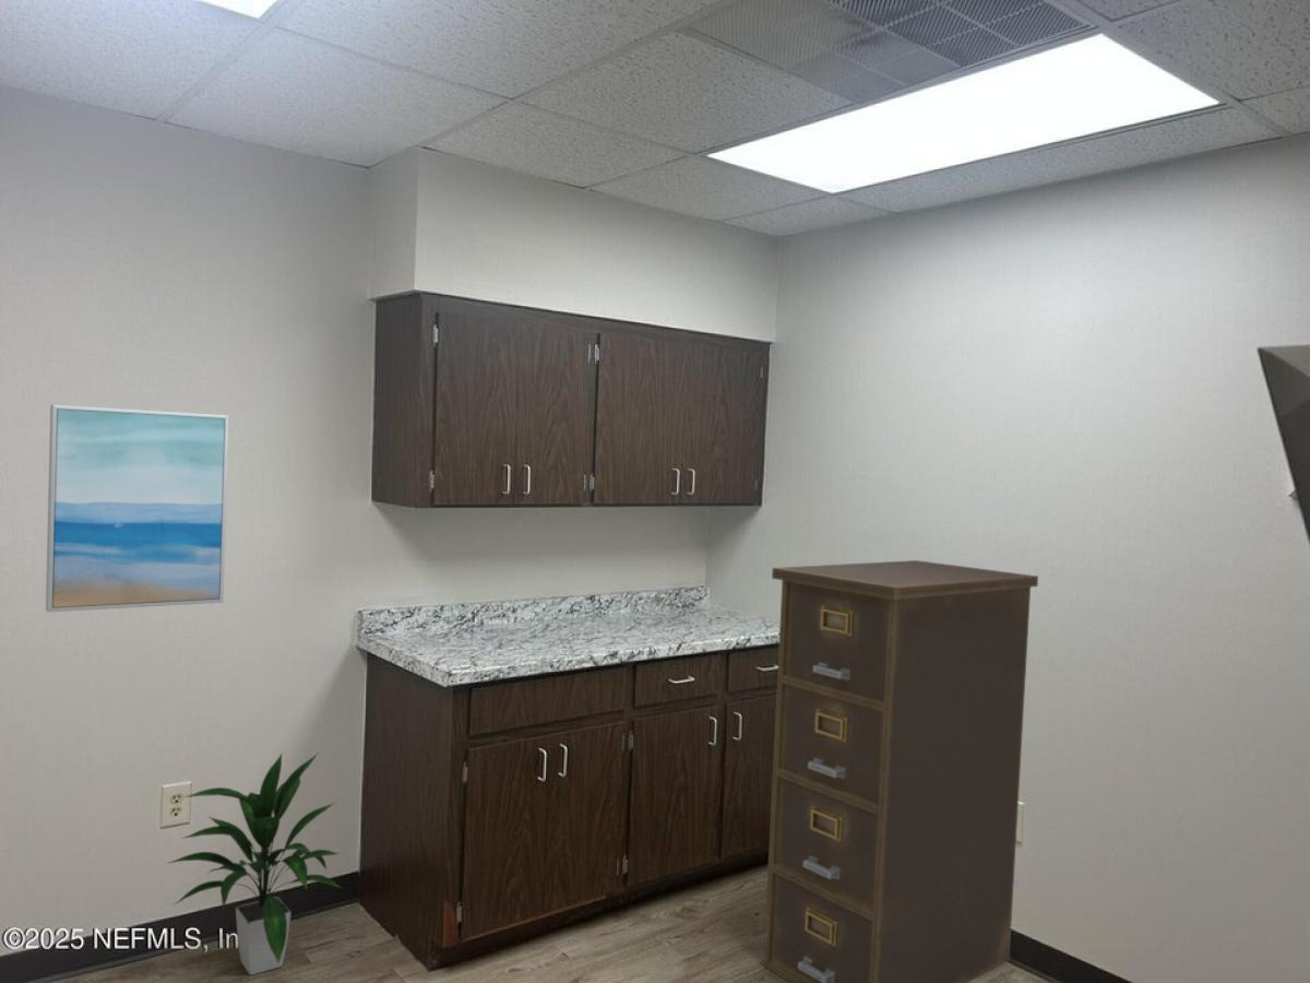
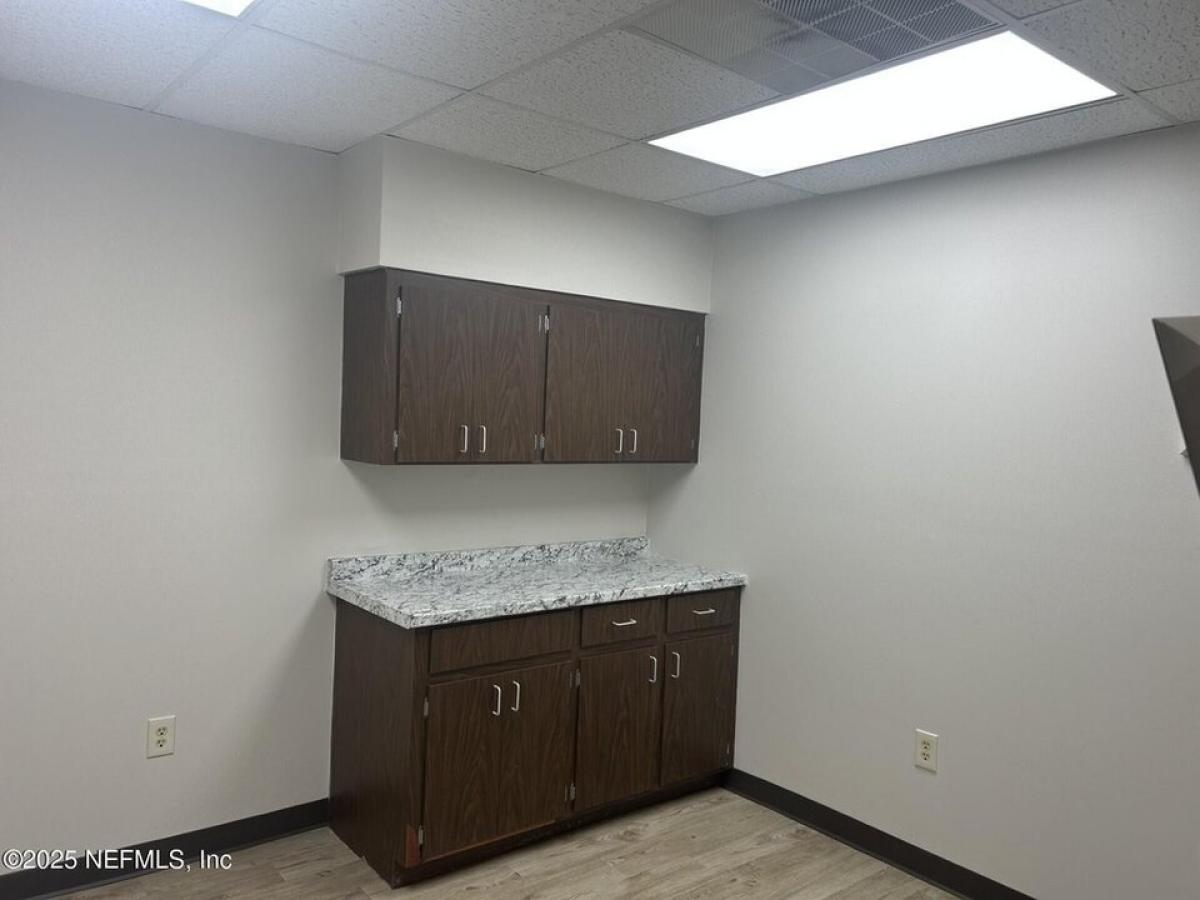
- wall art (141, 508)
- indoor plant (262, 864)
- filing cabinet (896, 769)
